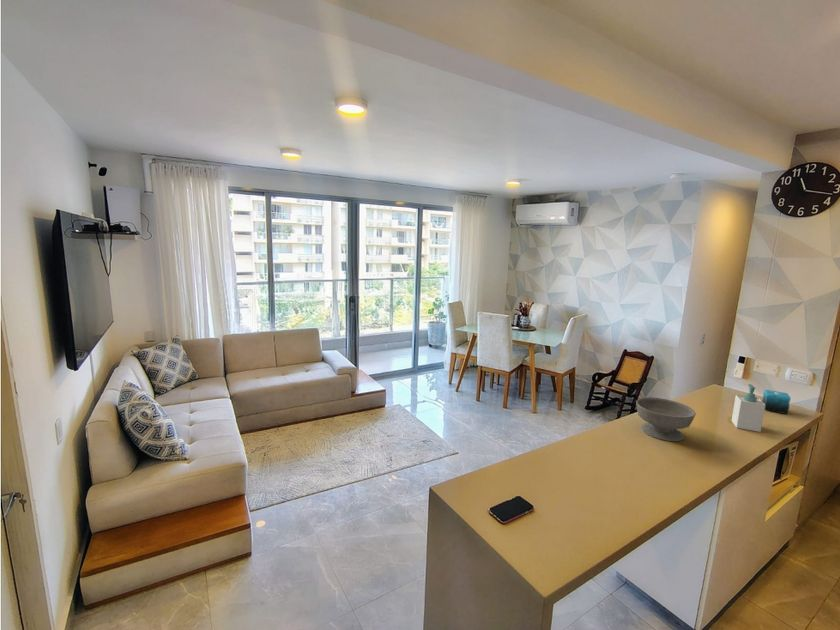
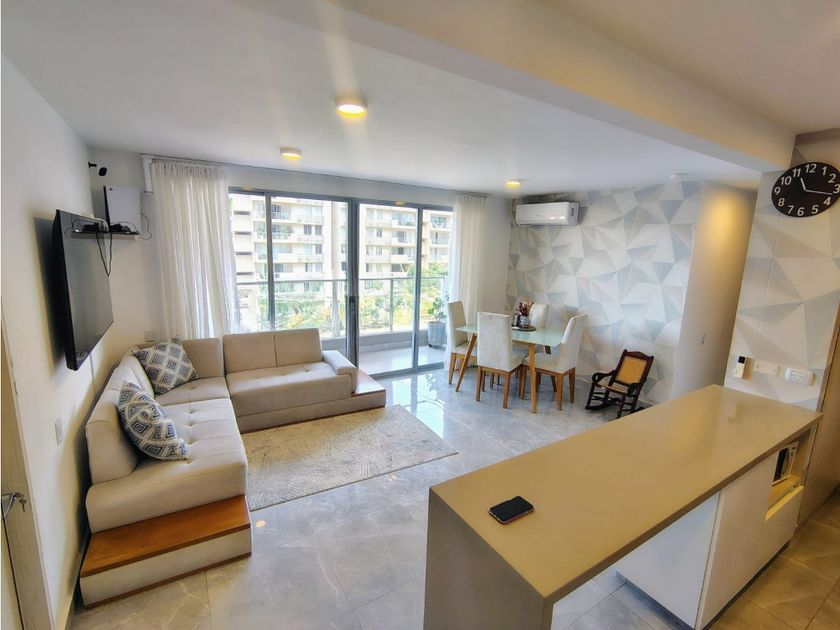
- bowl (663, 419)
- candle (776, 398)
- soap bottle (748, 406)
